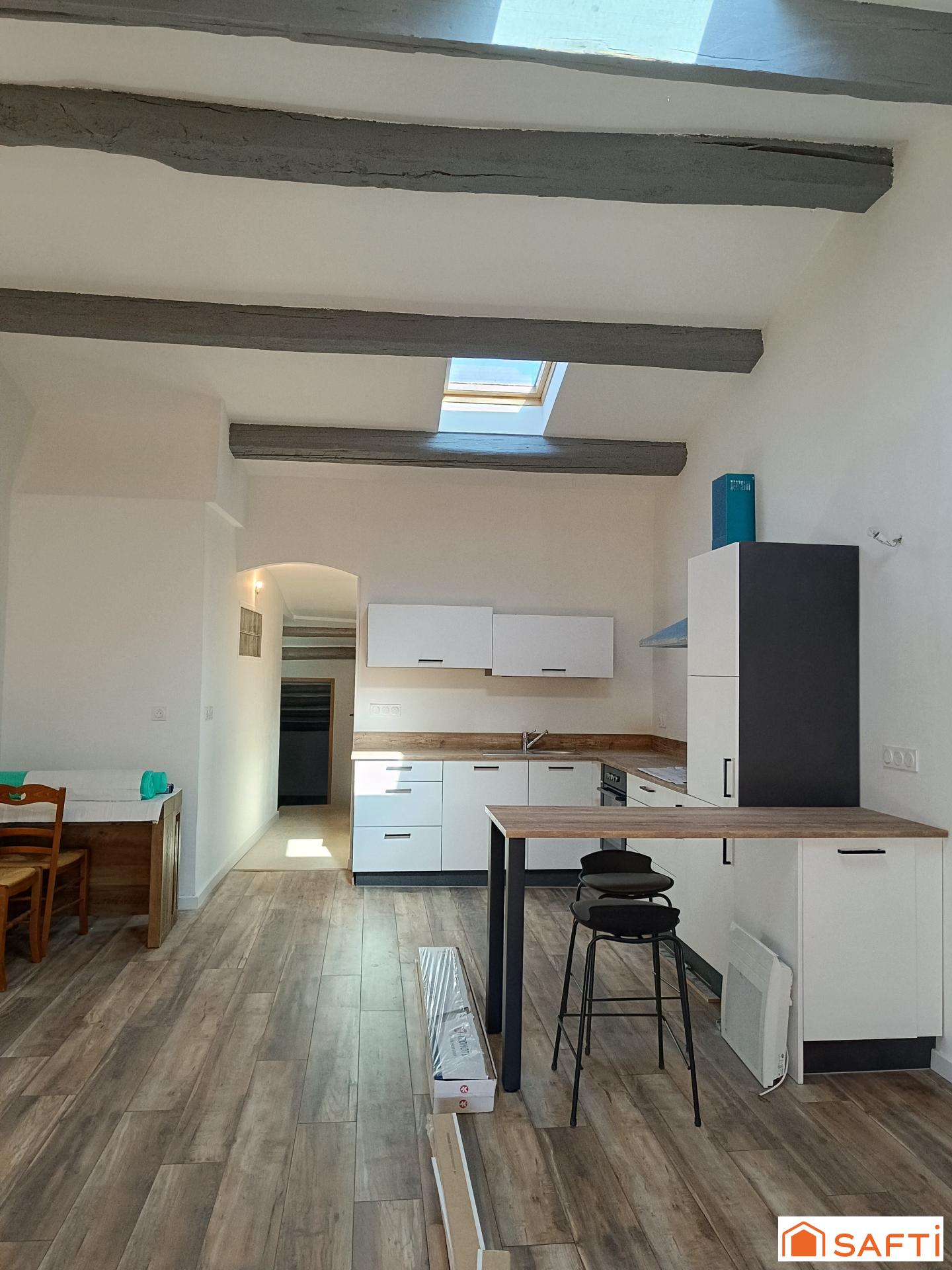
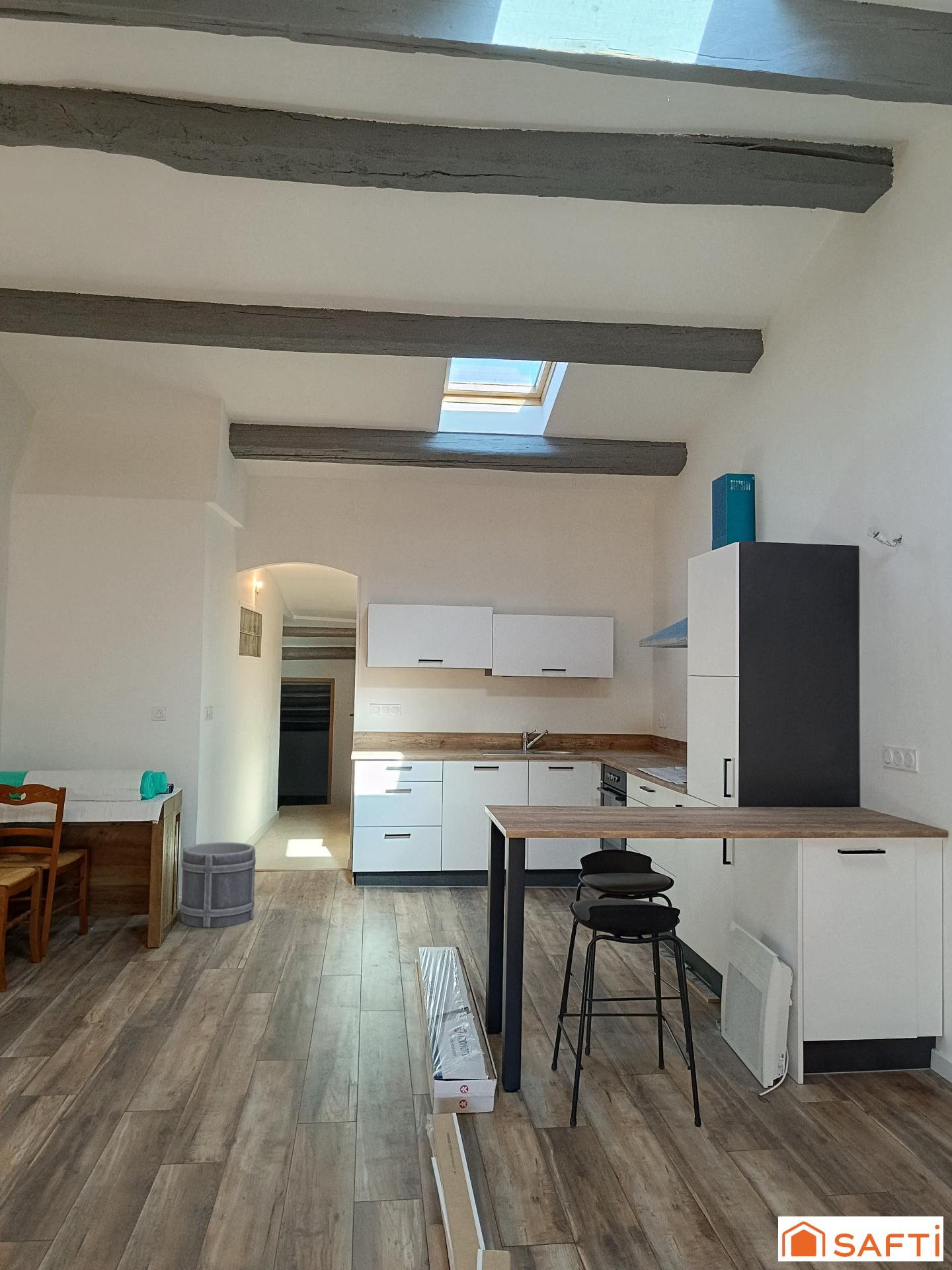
+ bucket (218, 882)
